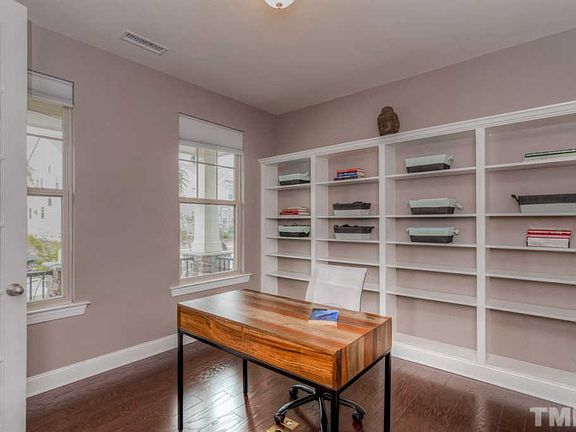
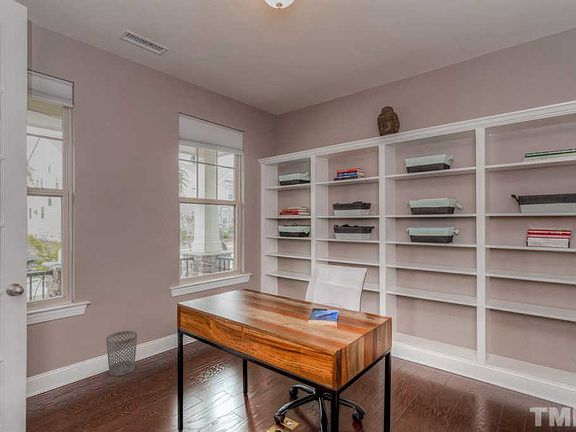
+ wastebasket (122, 353)
